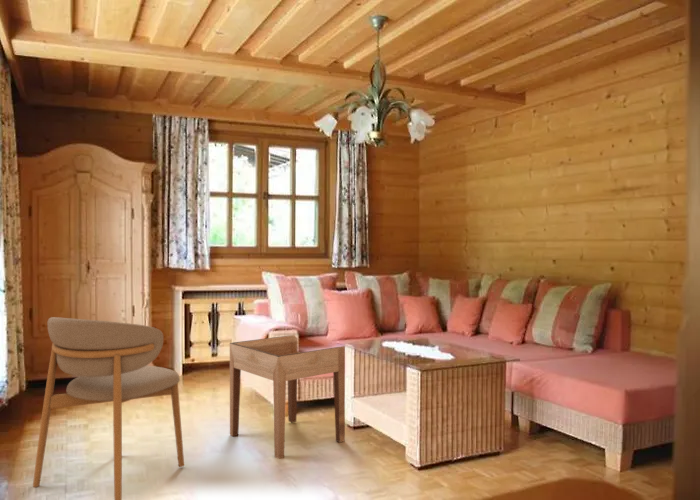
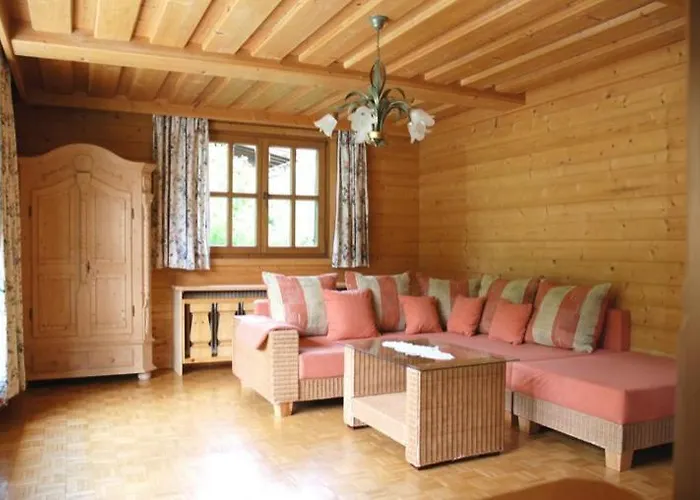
- side table (285, 391)
- chair (114, 394)
